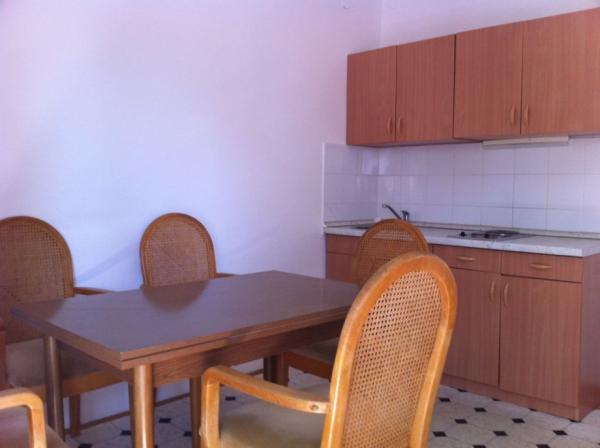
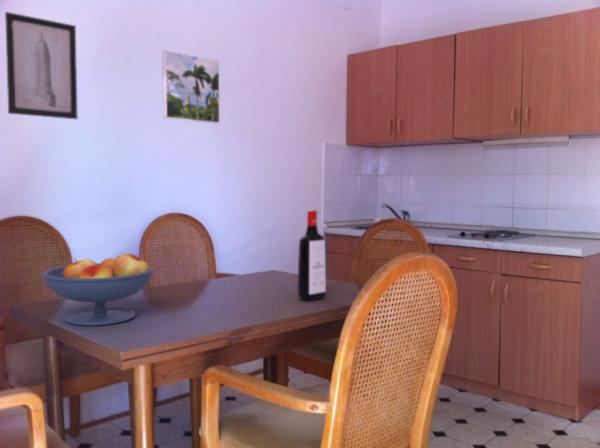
+ fruit bowl (99, 285)
+ liquor bottle (311, 254)
+ wall art (43, 68)
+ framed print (192, 88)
